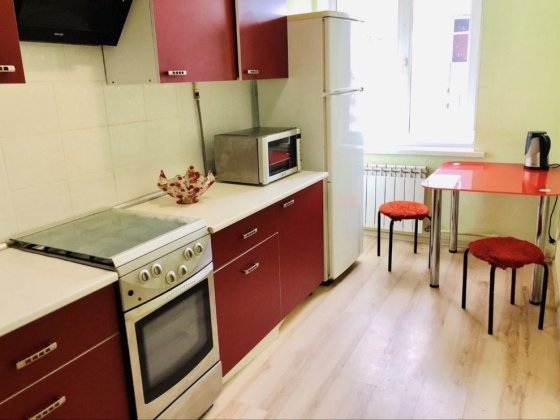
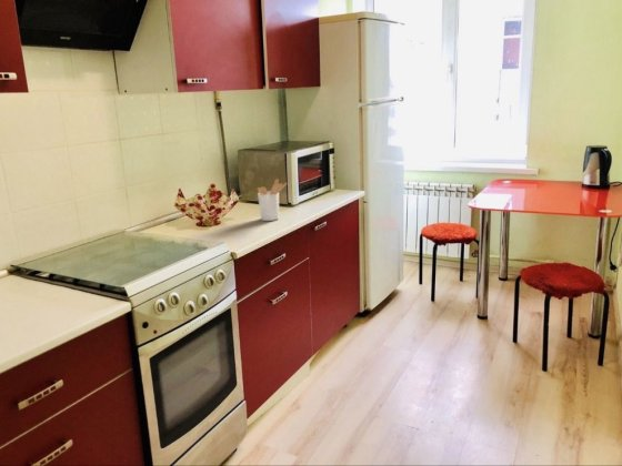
+ utensil holder (272, 200)
